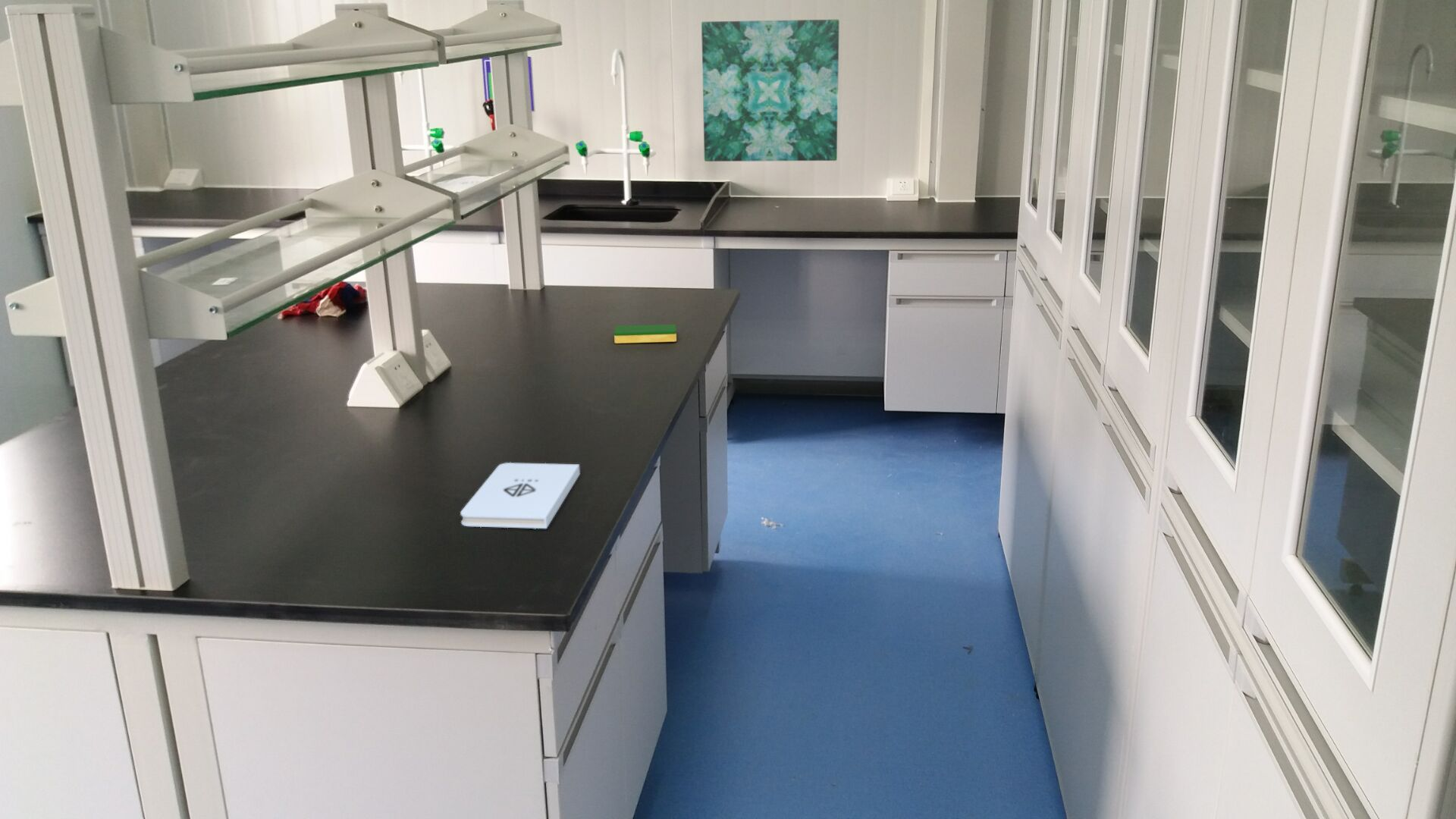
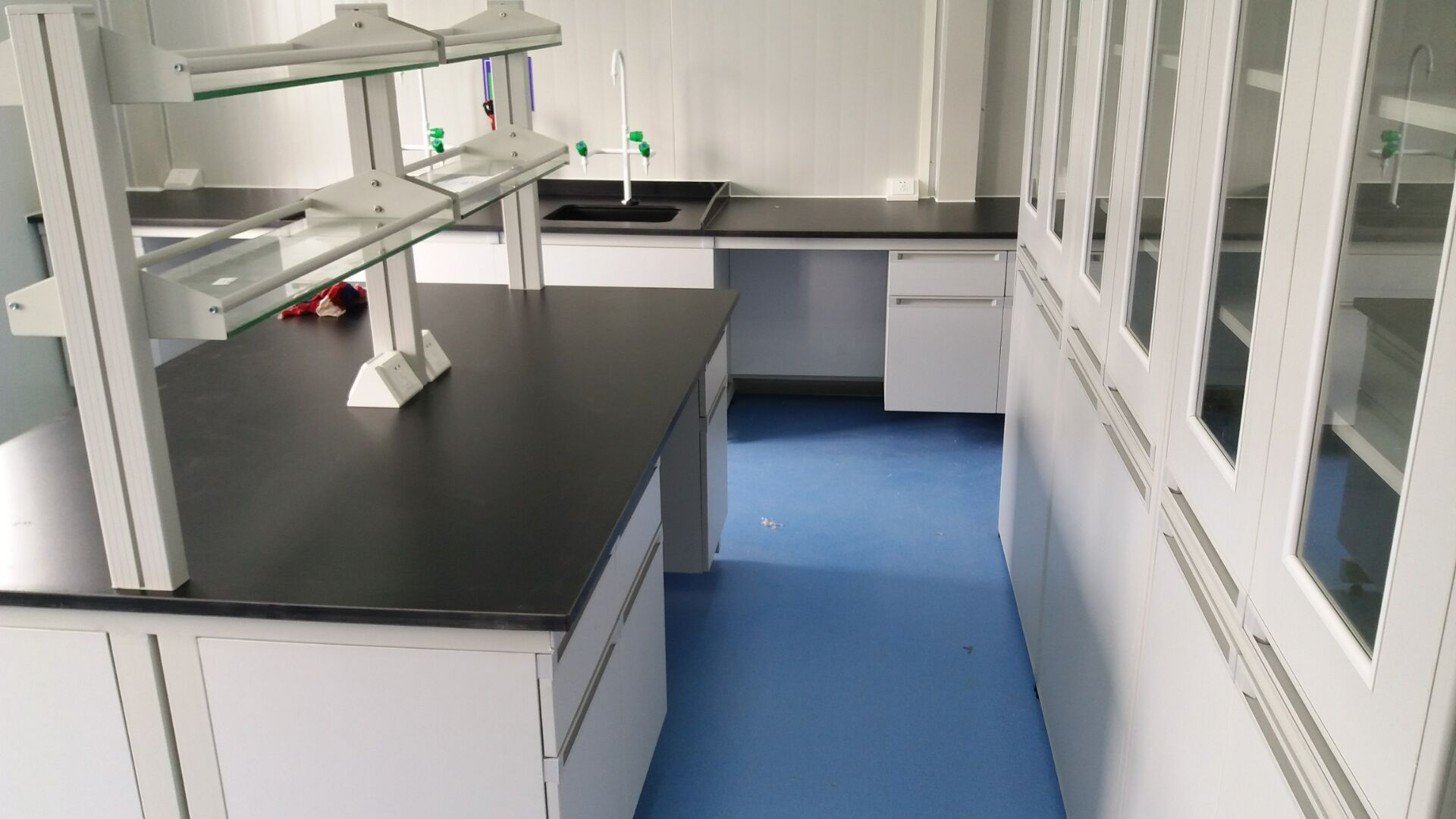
- notepad (522, 493)
- wall art (770, 92)
- dish sponge (645, 334)
